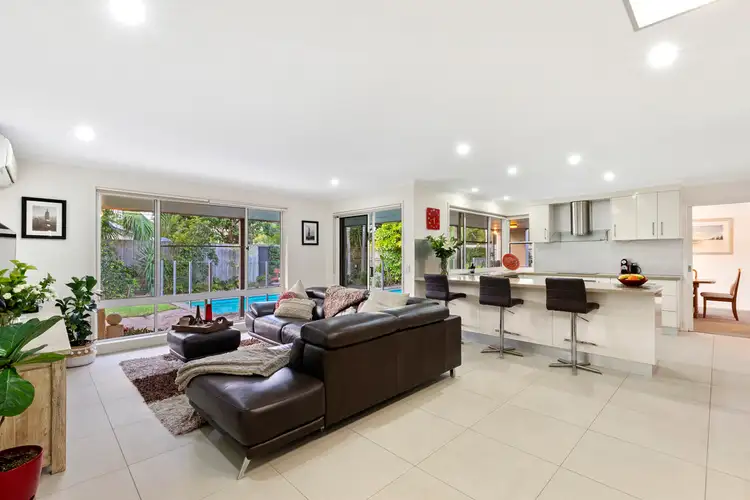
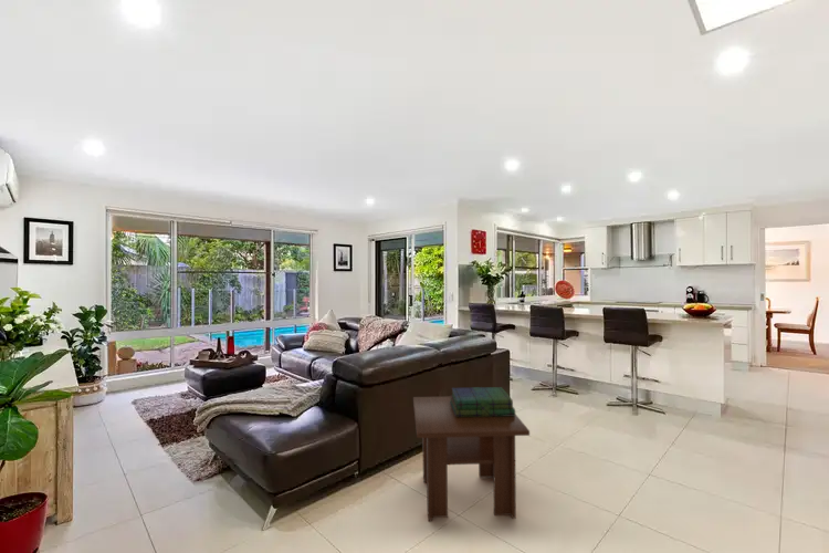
+ coffee table (464, 452)
+ stack of books (480, 400)
